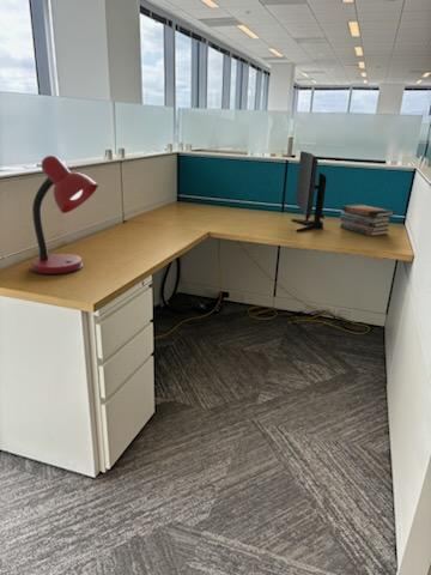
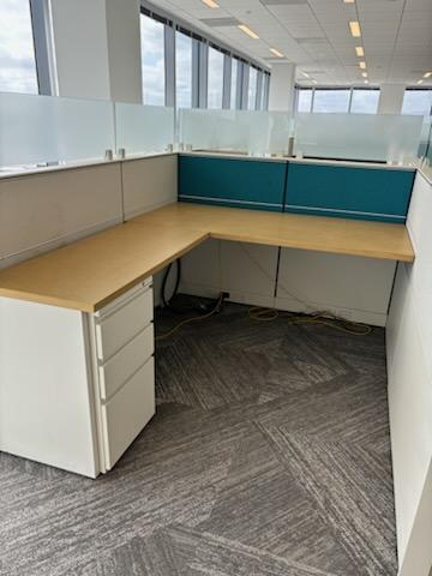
- desk lamp (62, 212)
- computer monitor (311, 190)
- book stack (365, 219)
